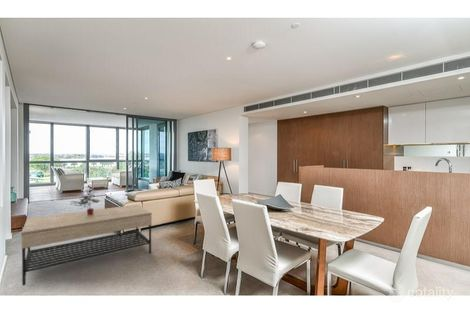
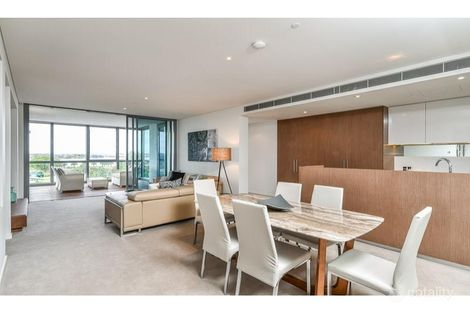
- potted plant (85, 202)
- coffee table (92, 235)
